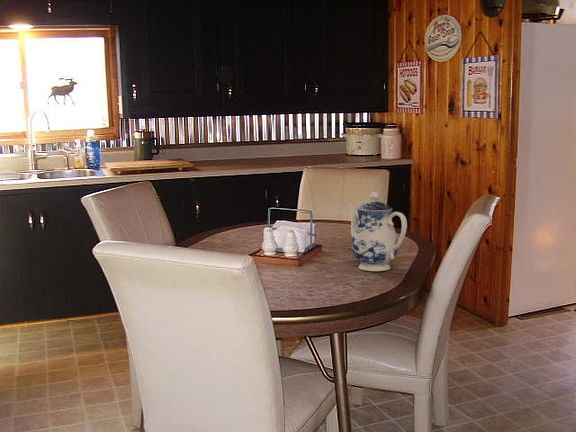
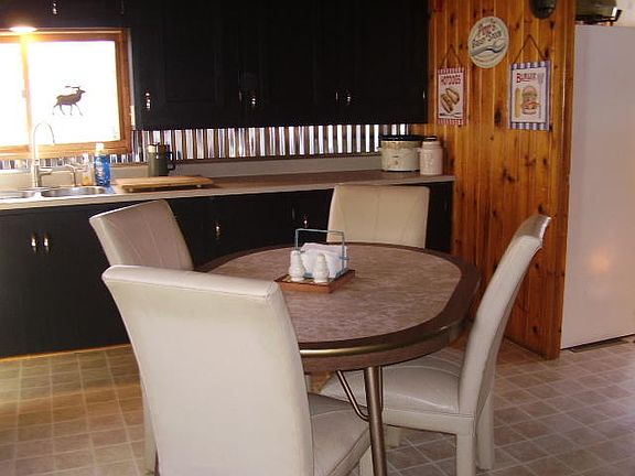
- teapot (374, 230)
